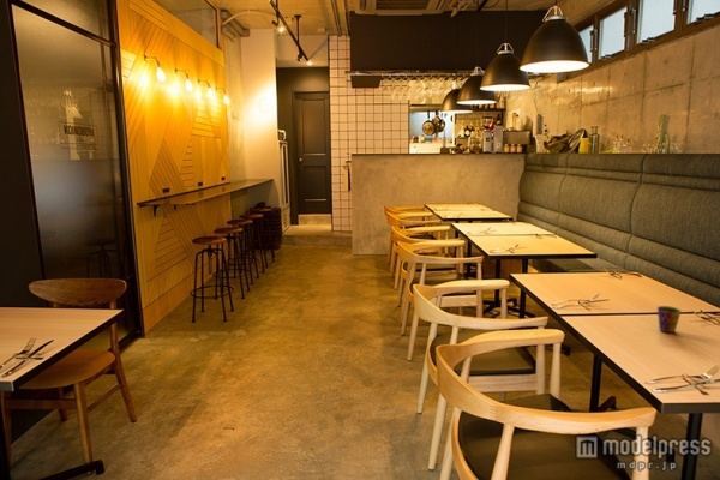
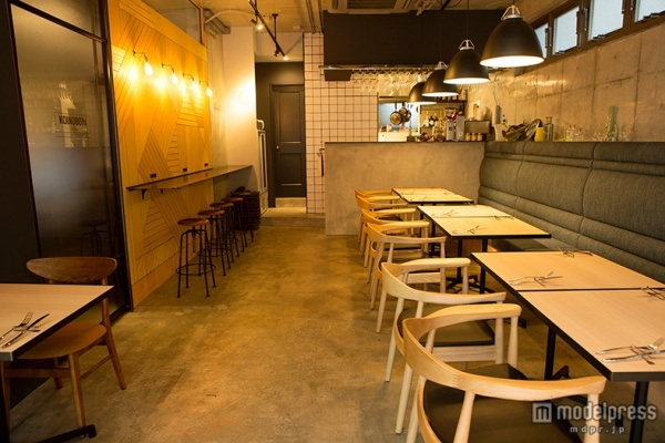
- cup (667, 320)
